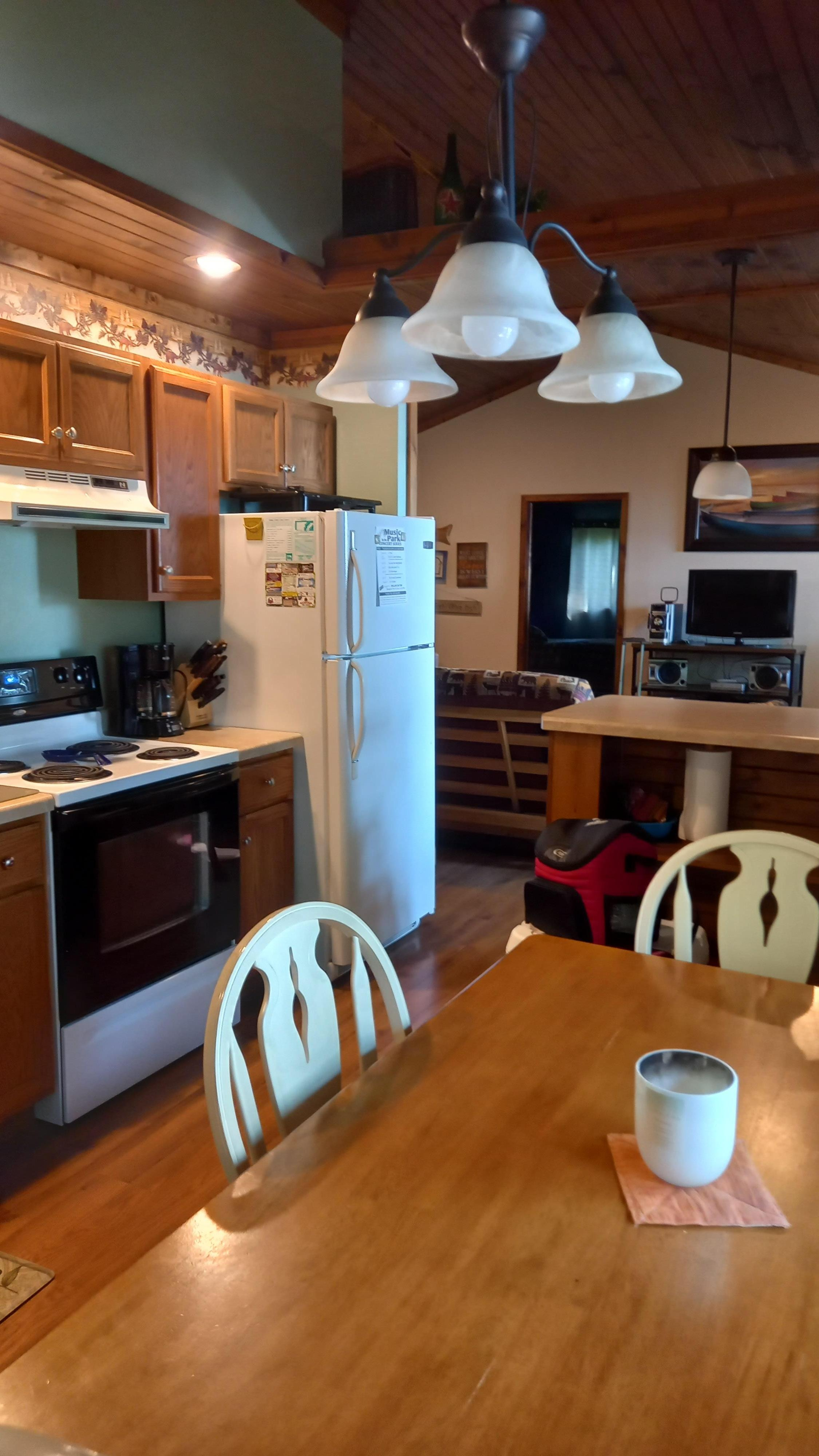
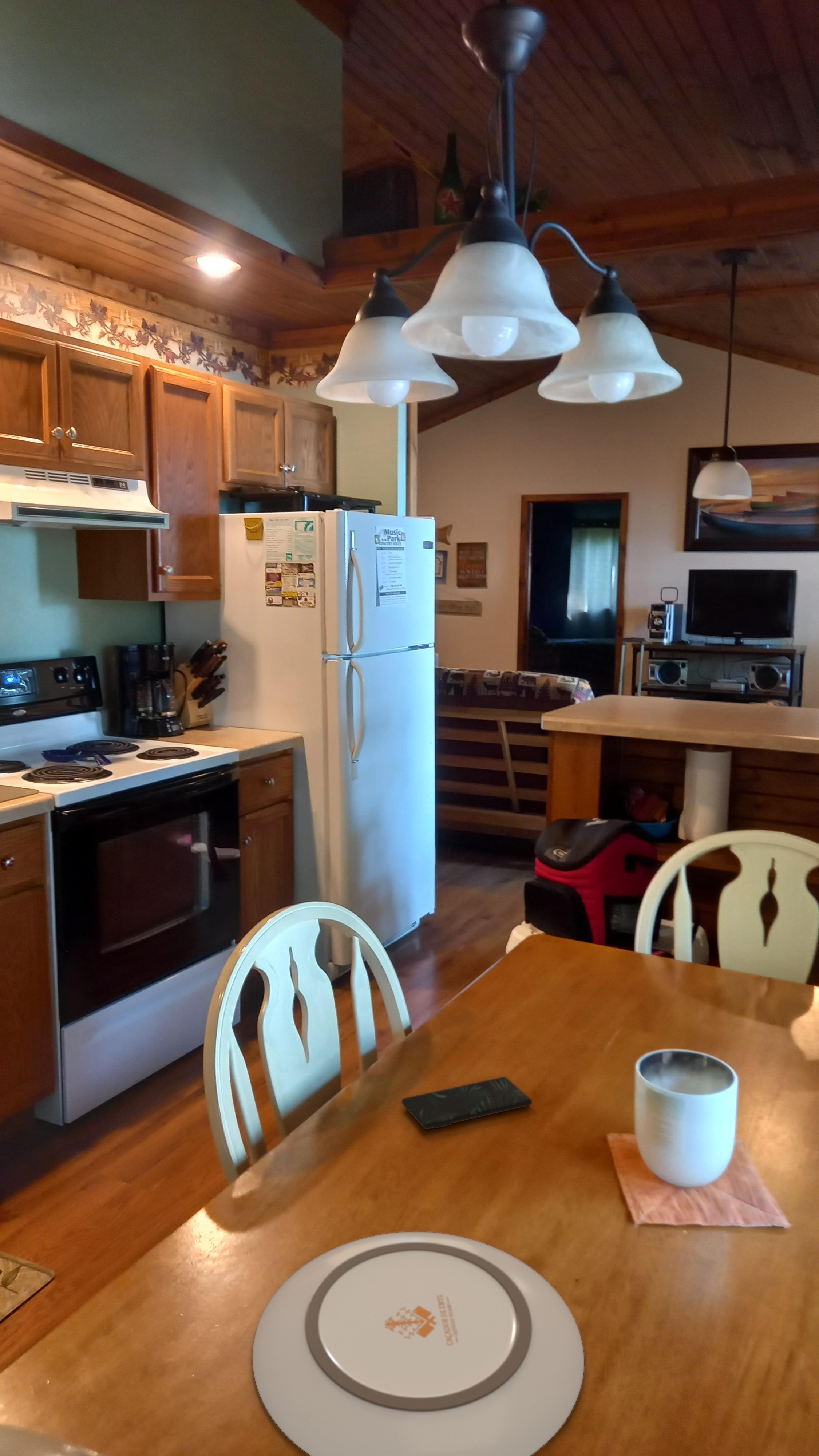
+ plate (418, 1328)
+ smartphone (467, 1102)
